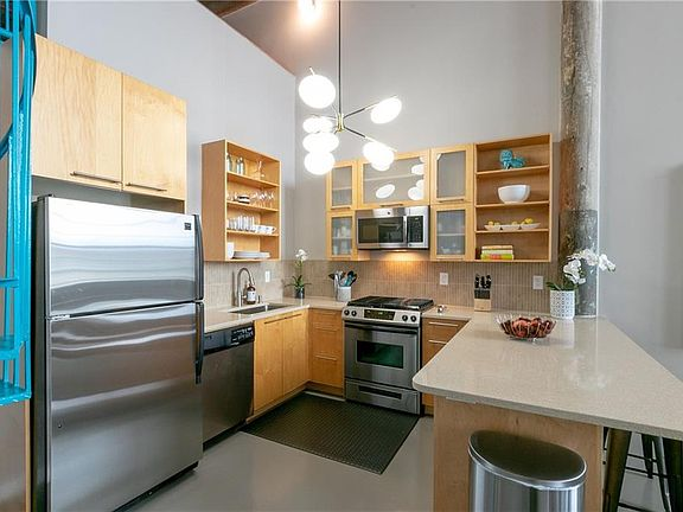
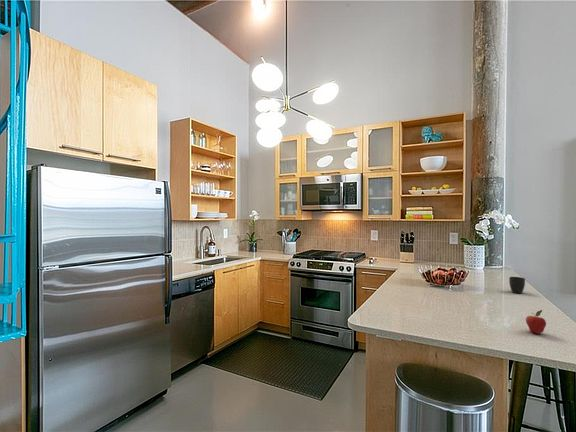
+ mug (517, 284)
+ fruit (535, 320)
